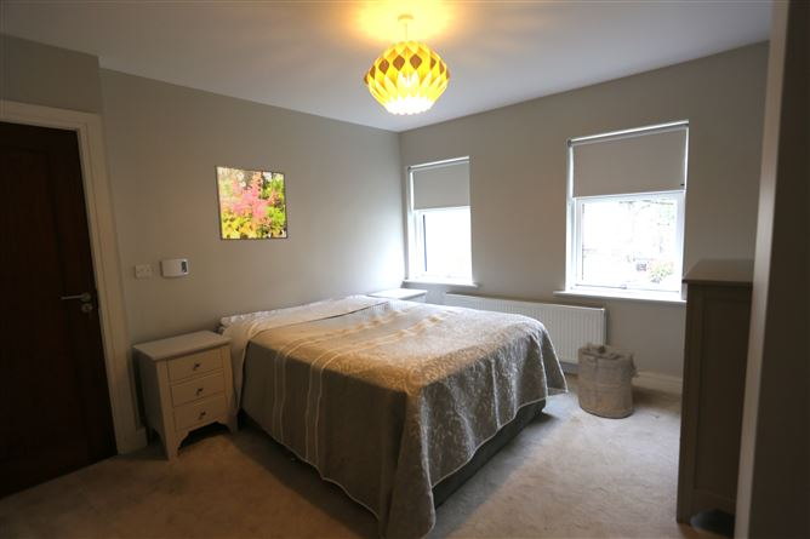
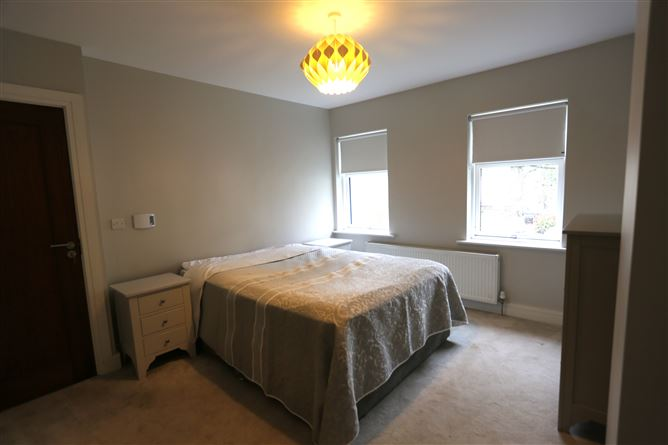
- laundry hamper (603, 375)
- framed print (253, 203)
